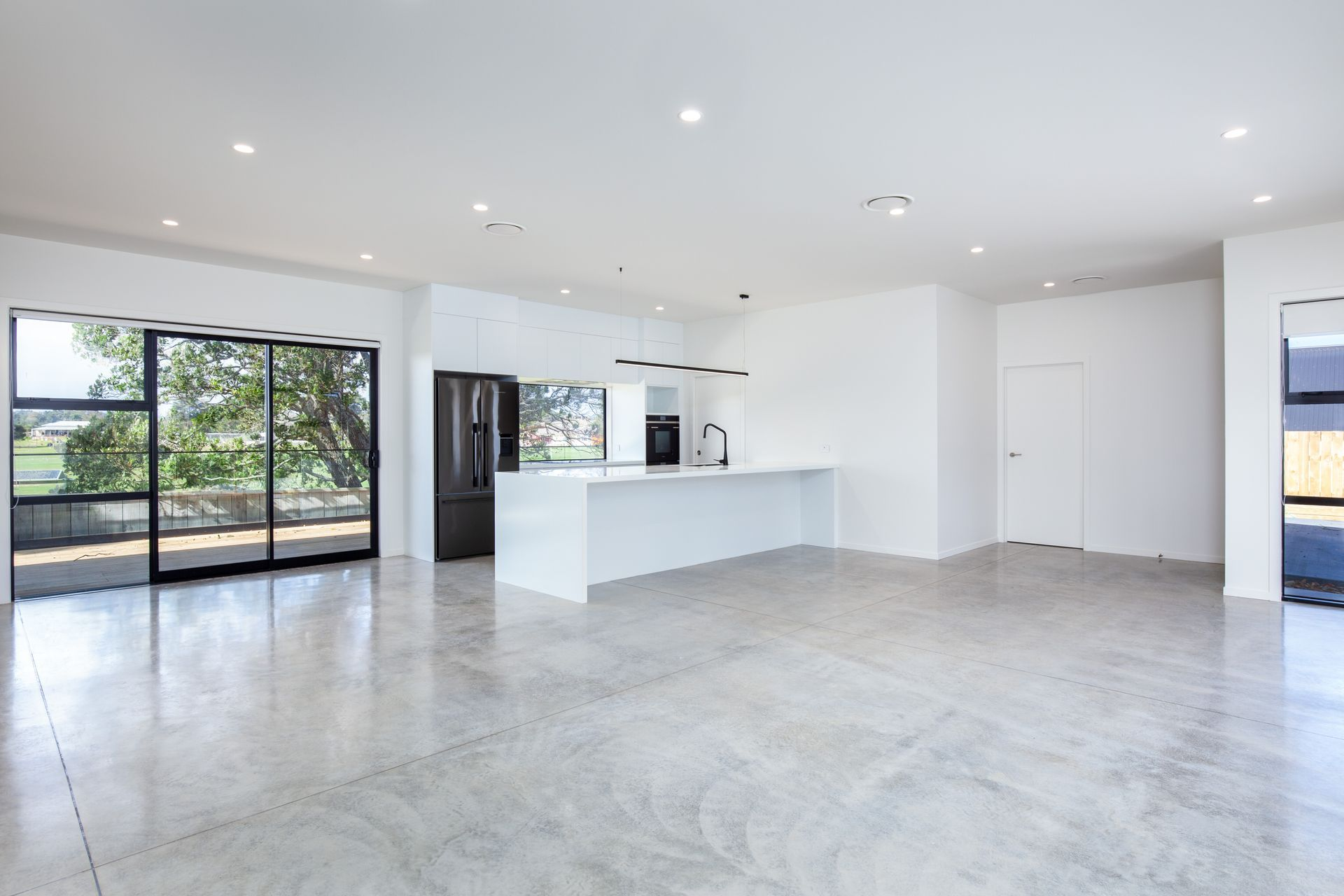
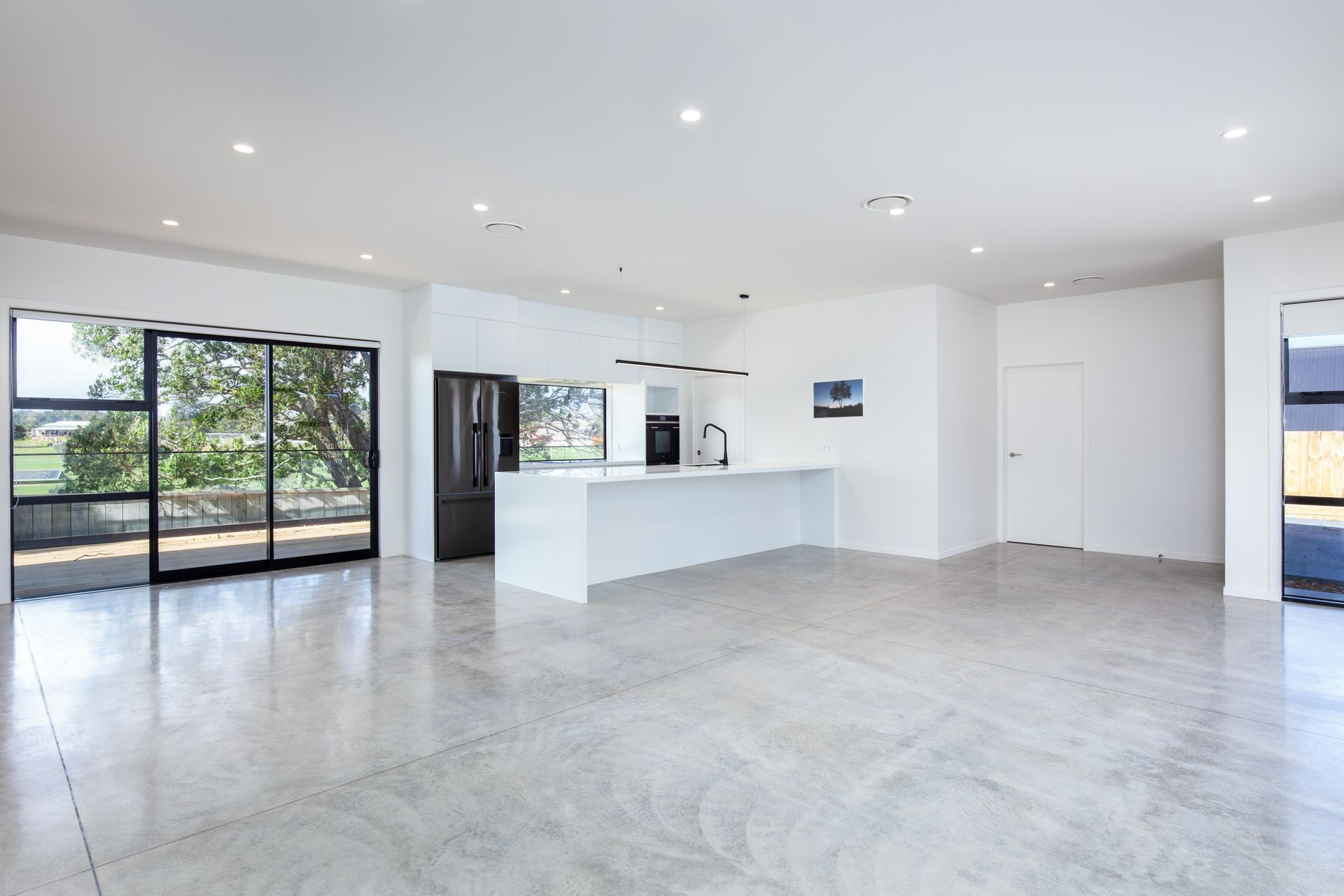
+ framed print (838, 399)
